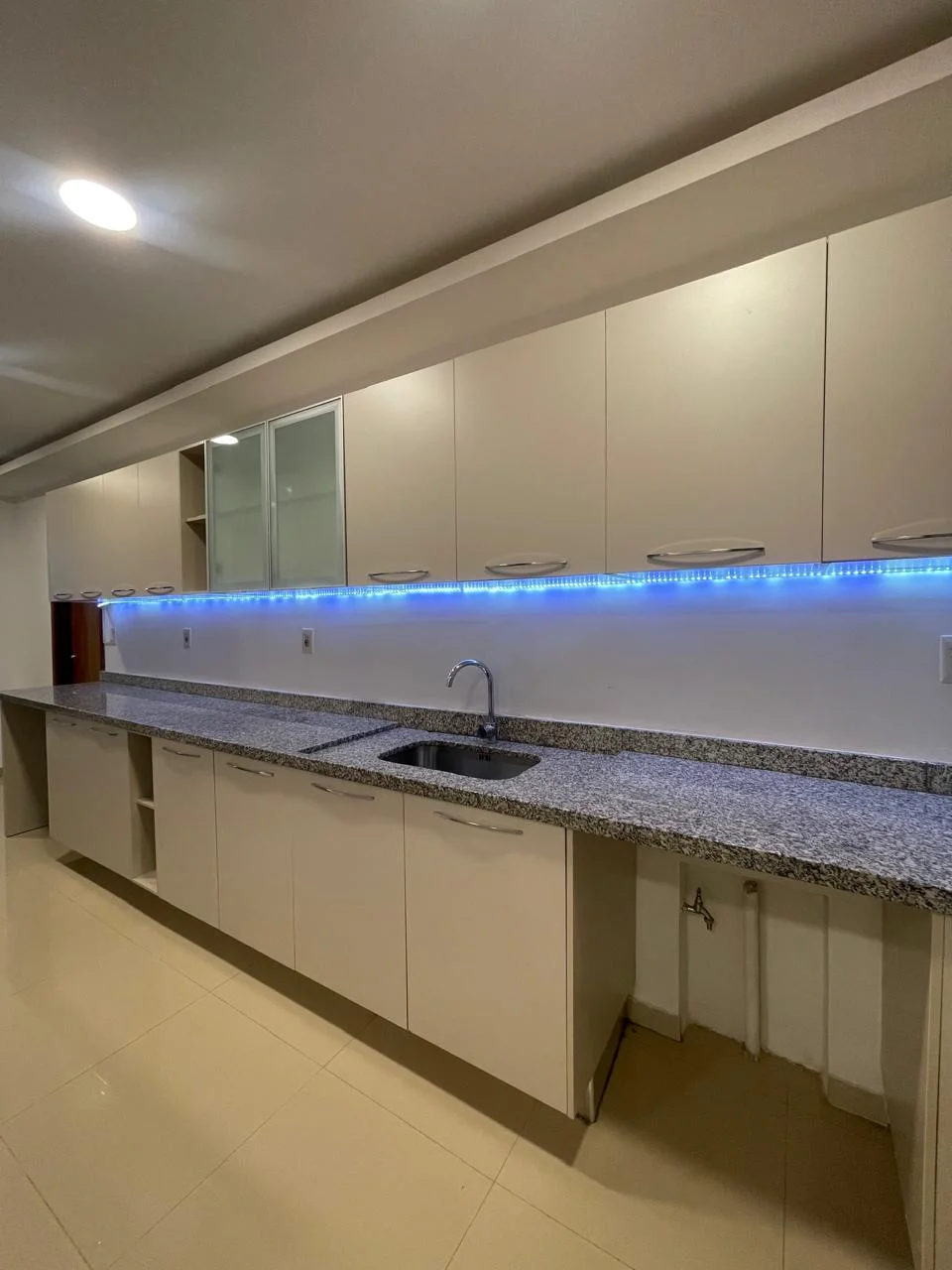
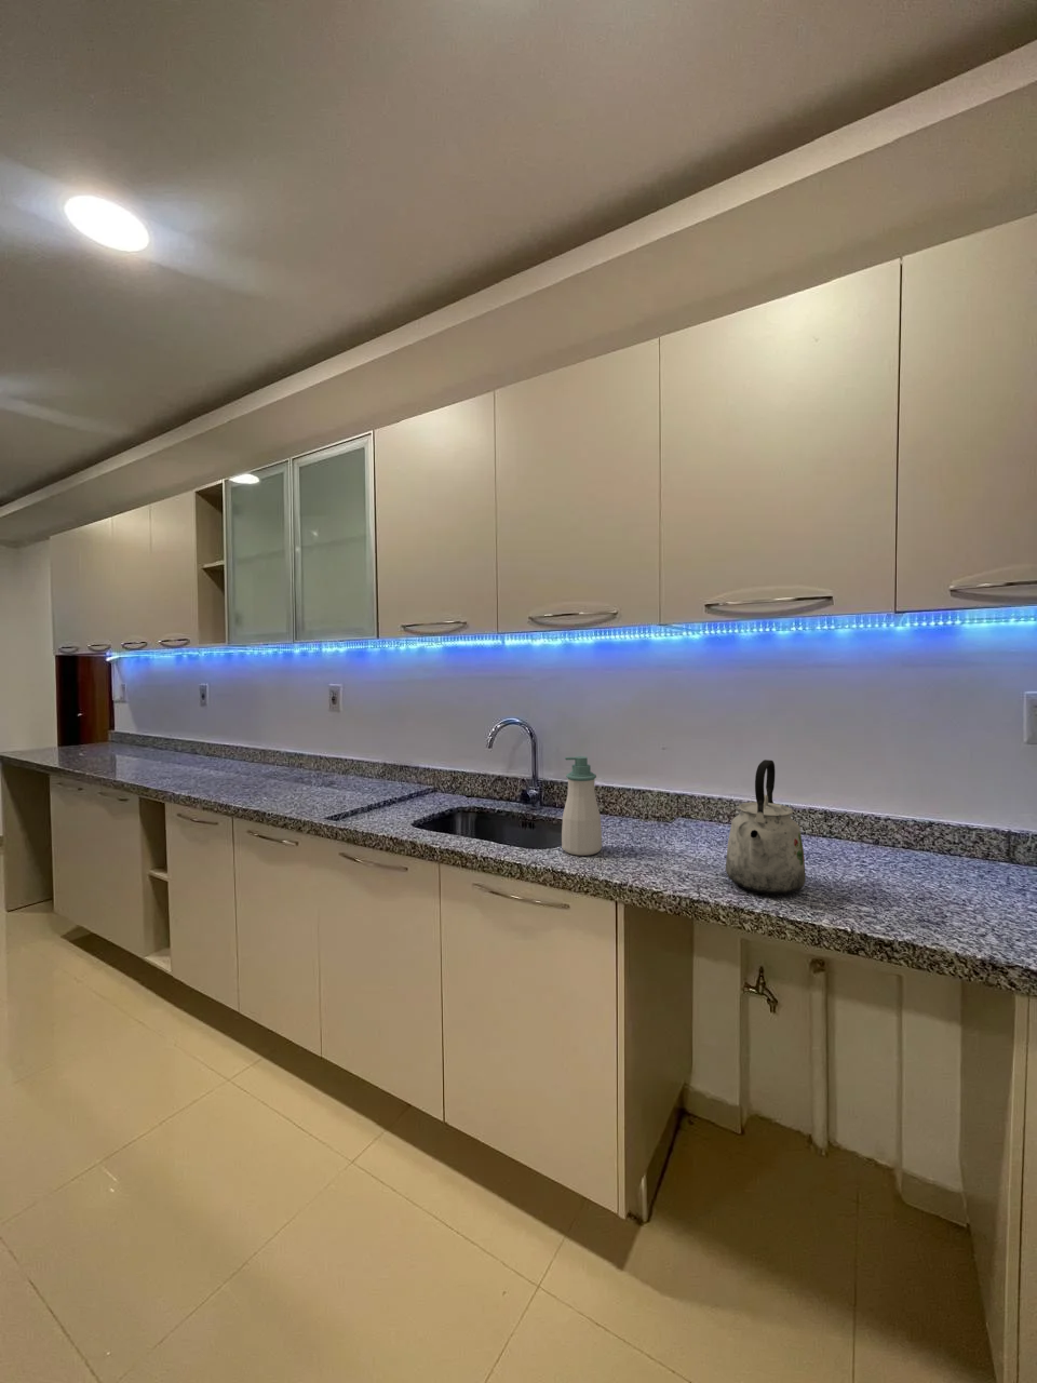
+ soap bottle (582, 803)
+ kettle (762, 827)
